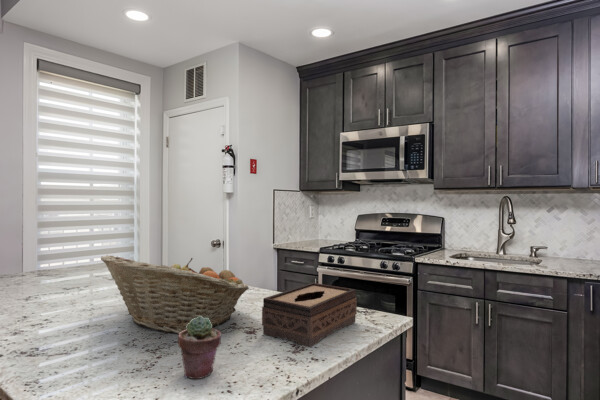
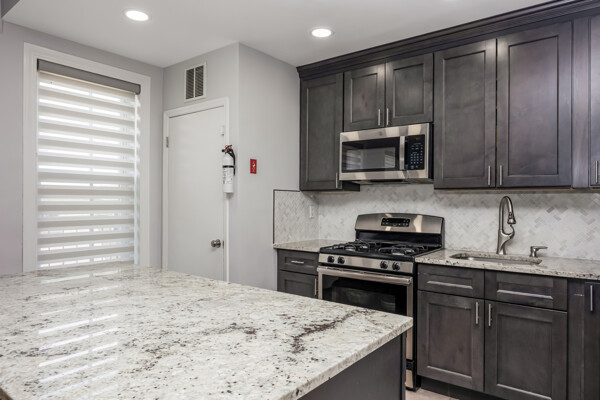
- tissue box (311, 310)
- potted succulent (199, 344)
- fruit basket (175, 285)
